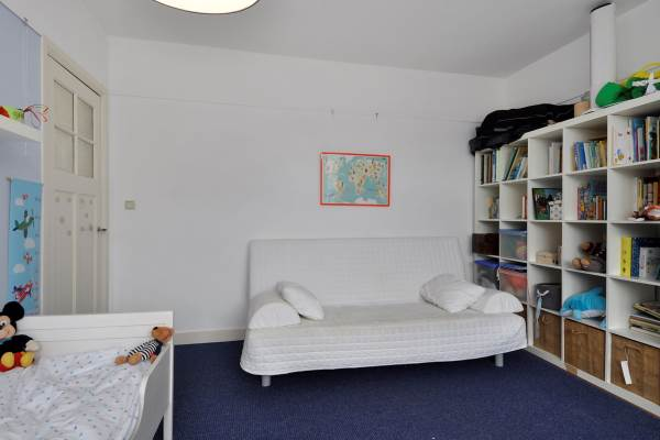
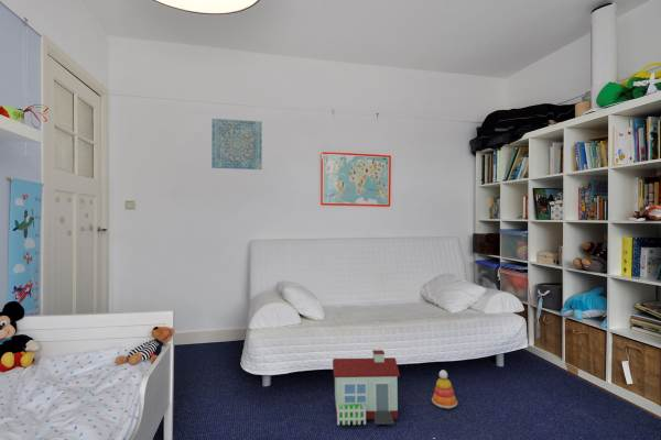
+ toy house (365, 383)
+ stacking toy (444, 387)
+ wall art (237, 144)
